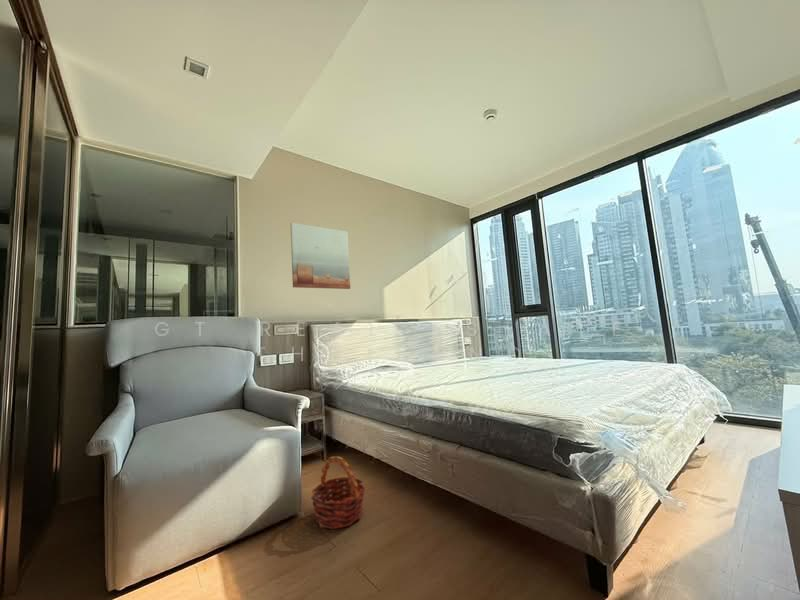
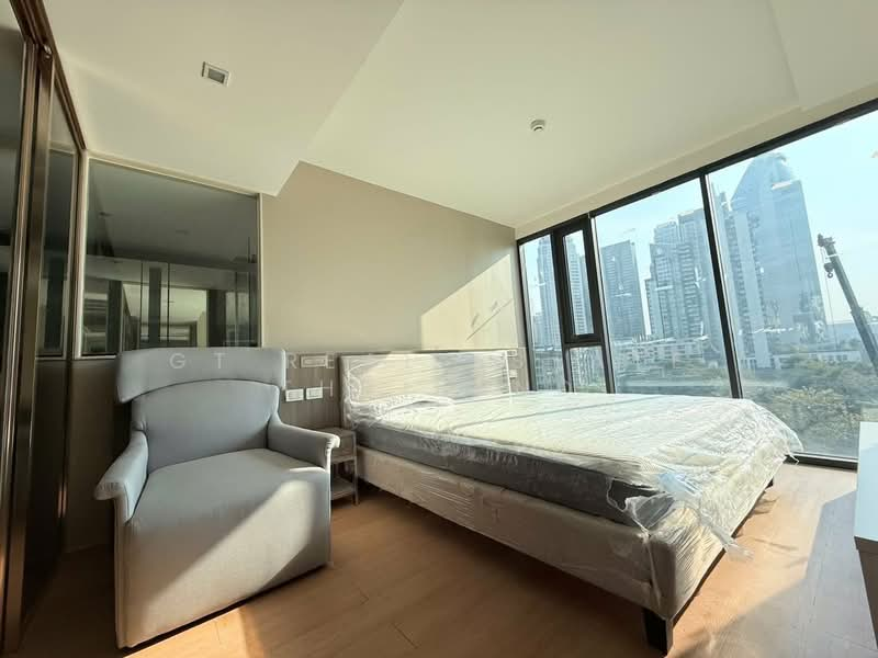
- basket (338, 485)
- wall art (321, 257)
